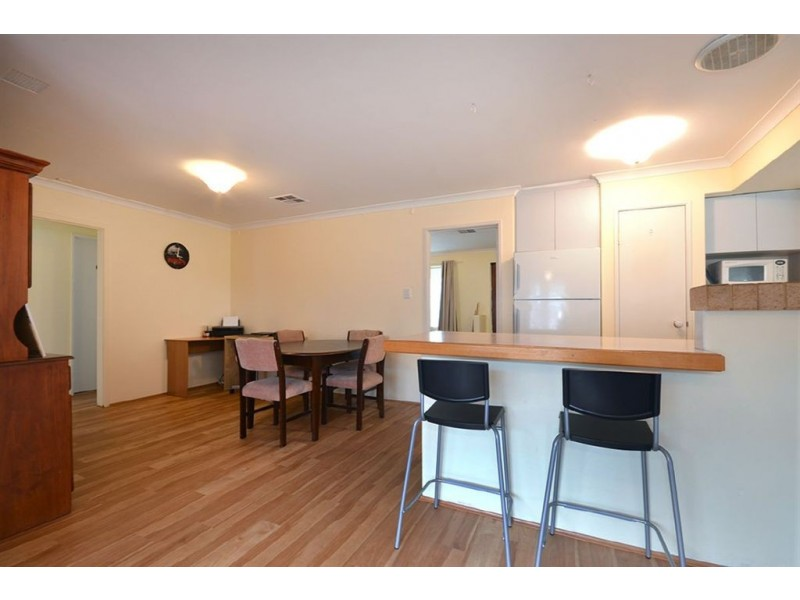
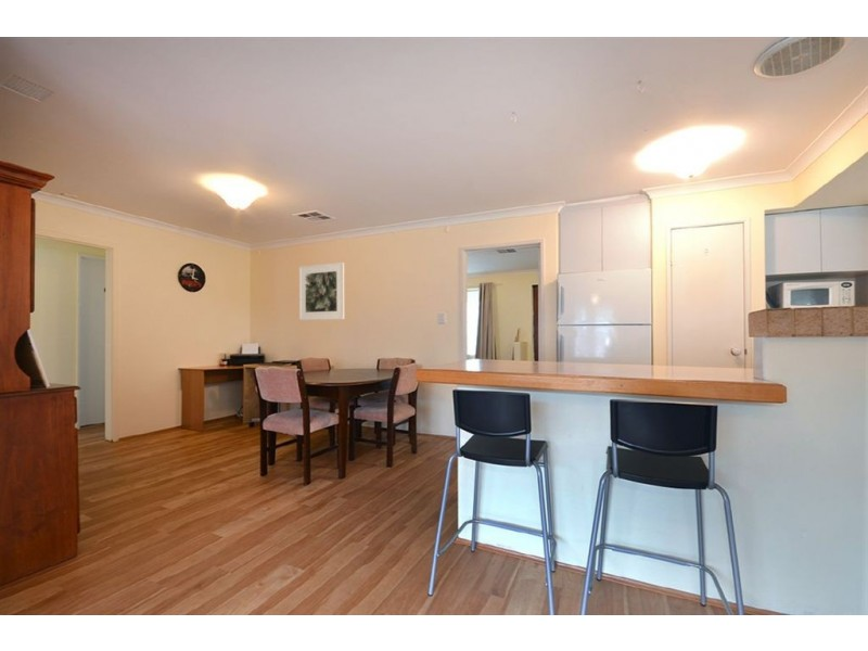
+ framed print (320, 292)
